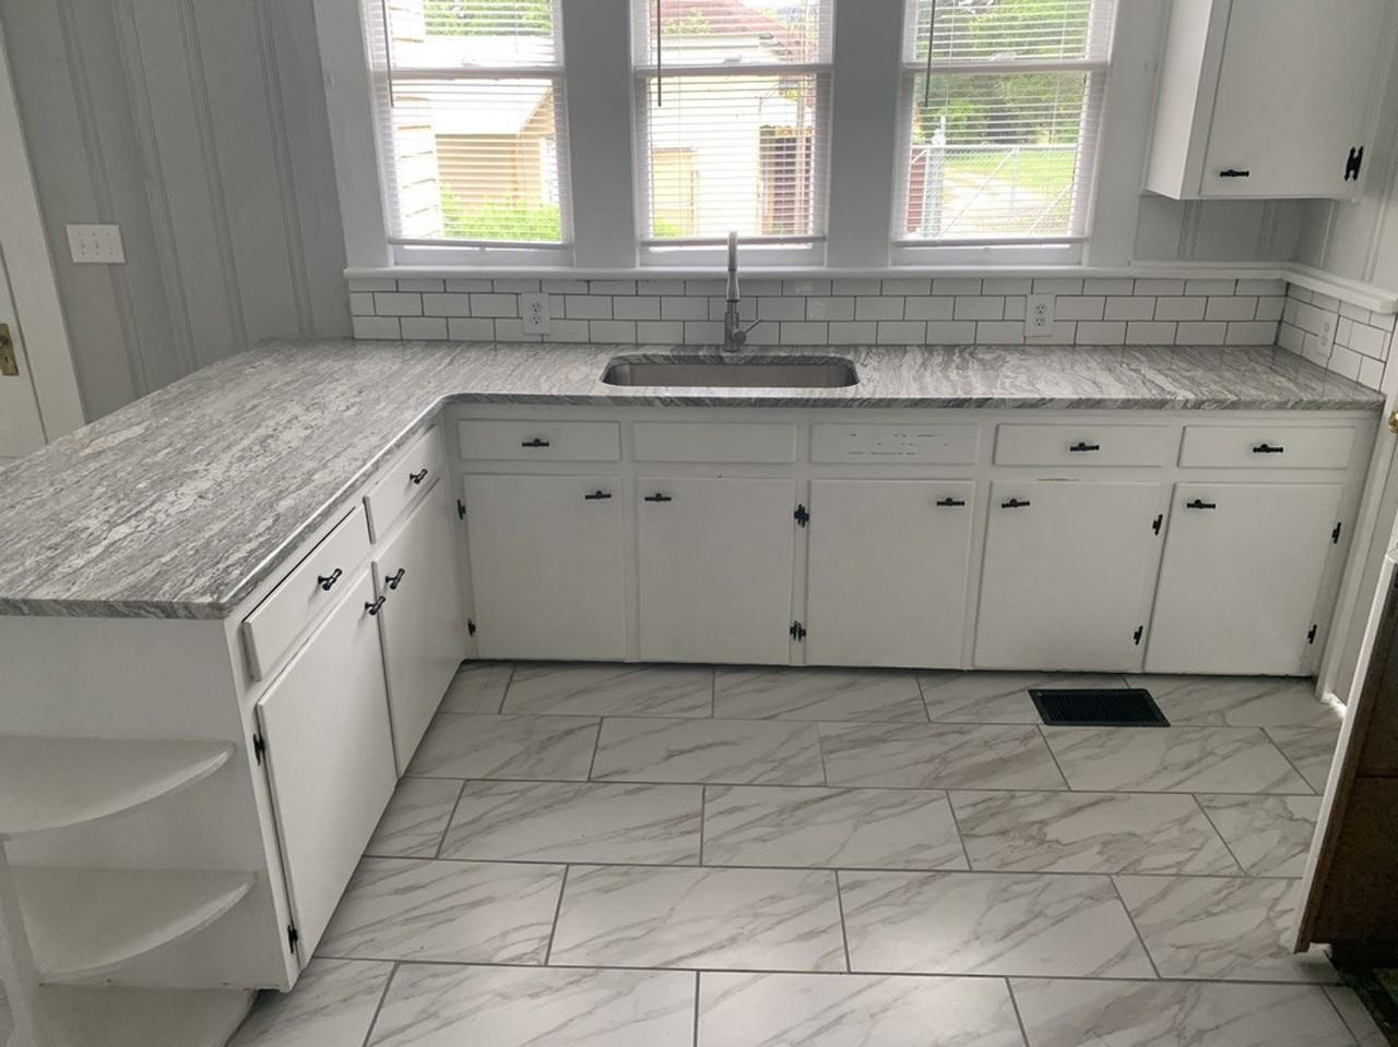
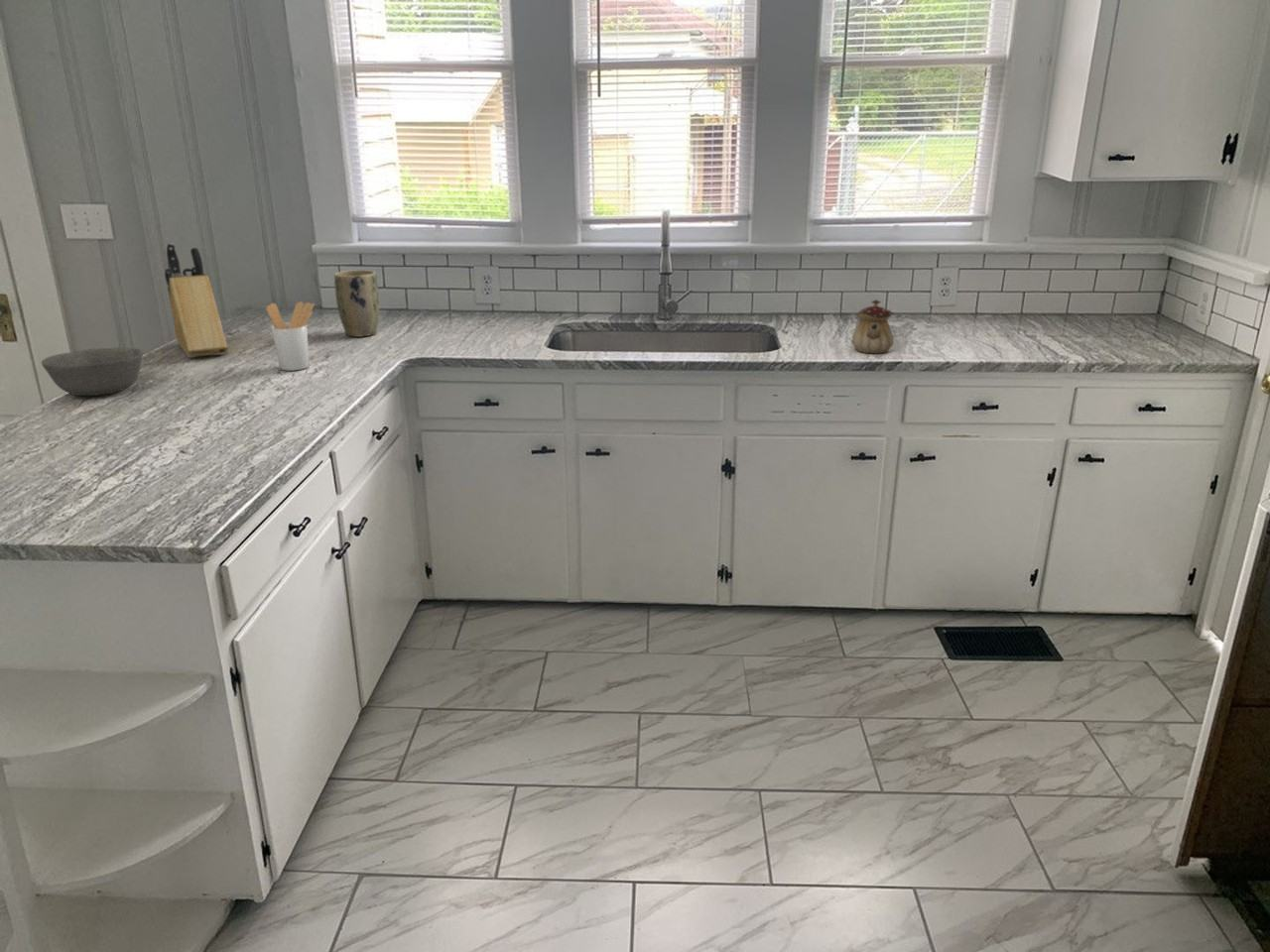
+ plant pot (358, 303)
+ bowl (96, 373)
+ utensil holder (296, 334)
+ teapot (873, 324)
+ knife block (191, 298)
